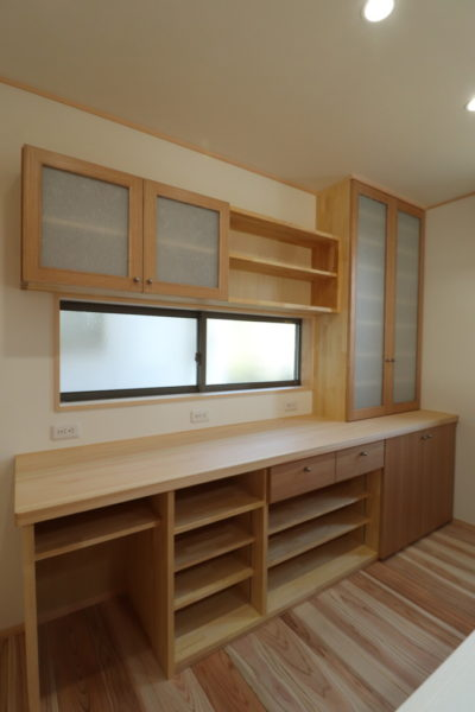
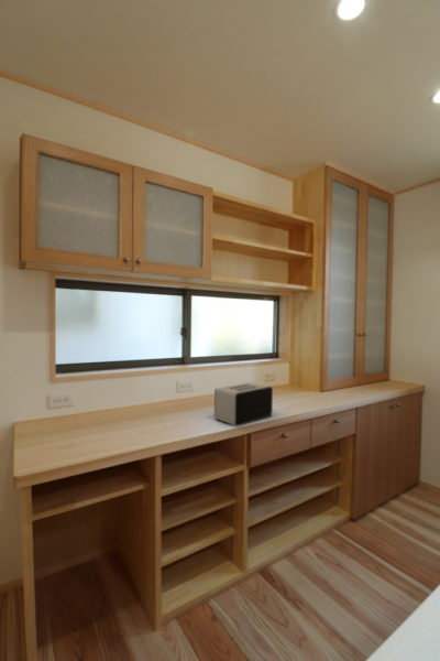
+ toaster (243, 402)
